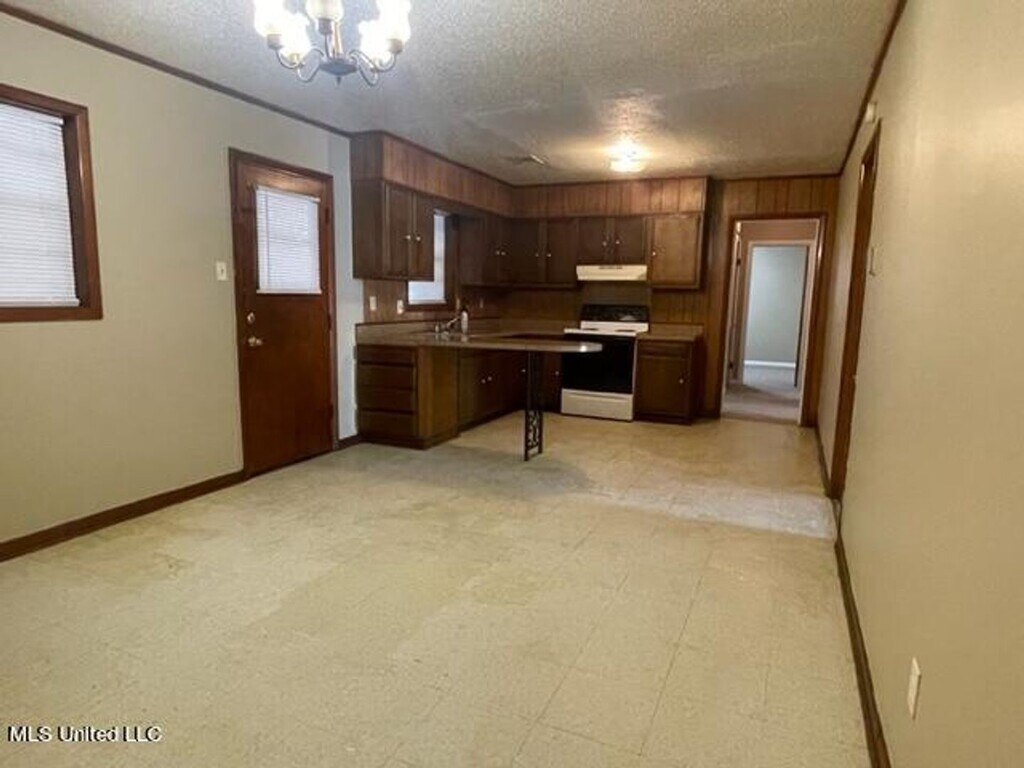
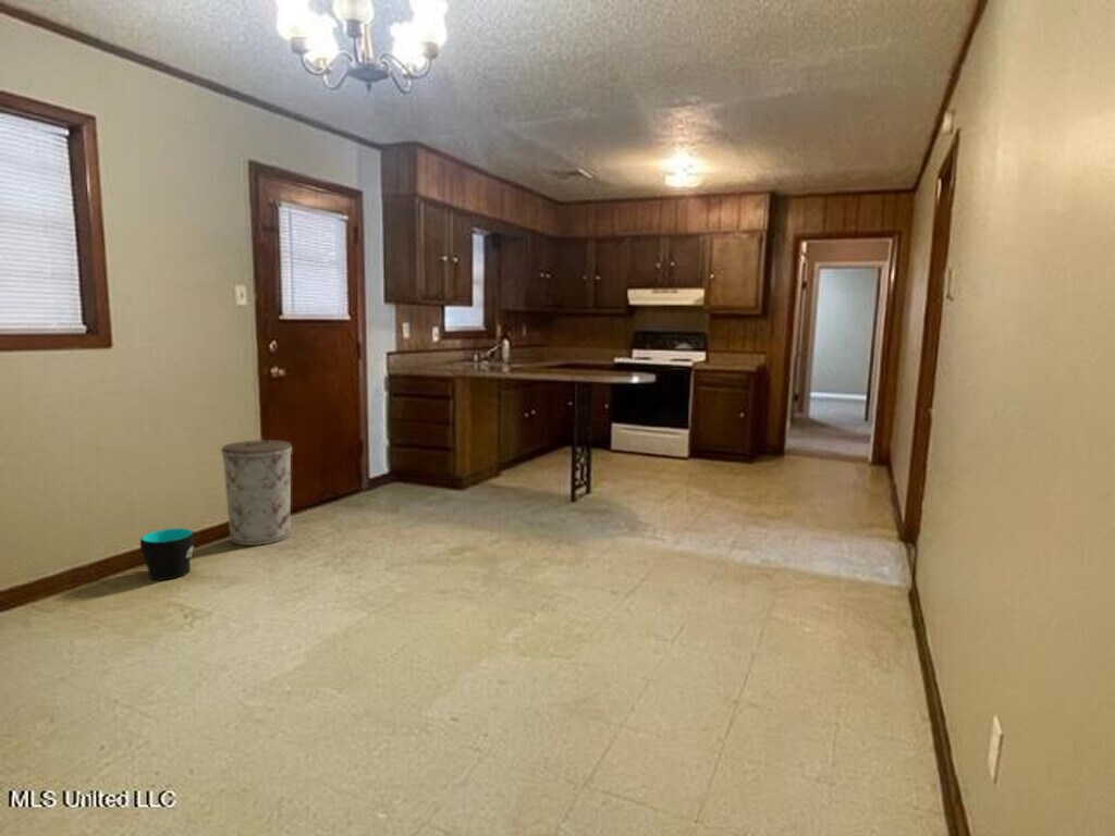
+ trash can (258, 489)
+ cup sleeve (164, 553)
